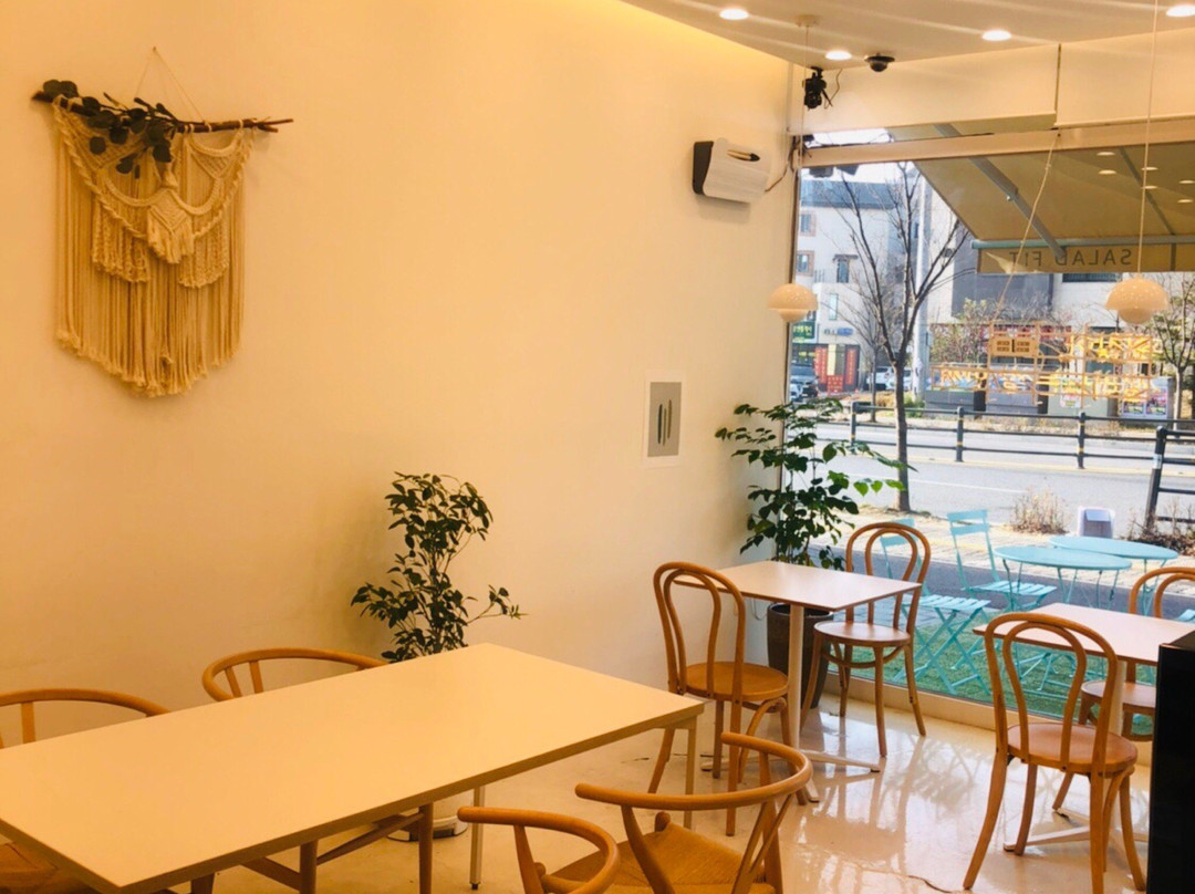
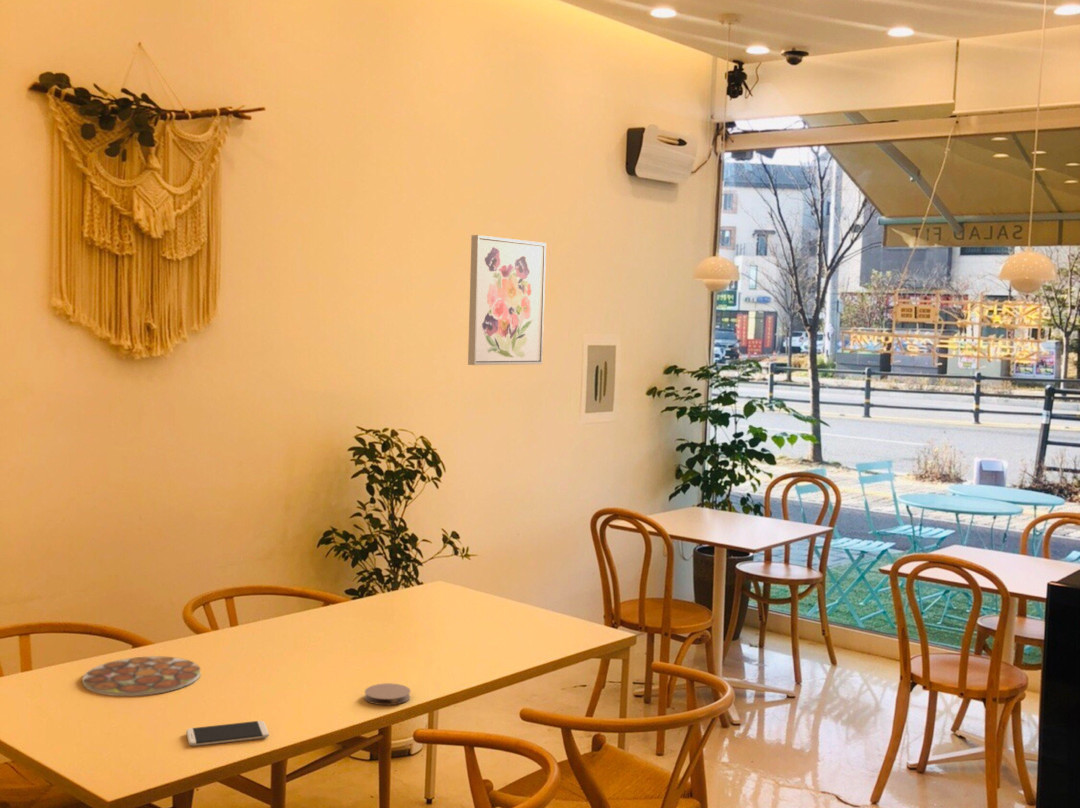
+ wall art (508, 302)
+ coaster (387, 694)
+ plate (142, 675)
+ smartphone (227, 733)
